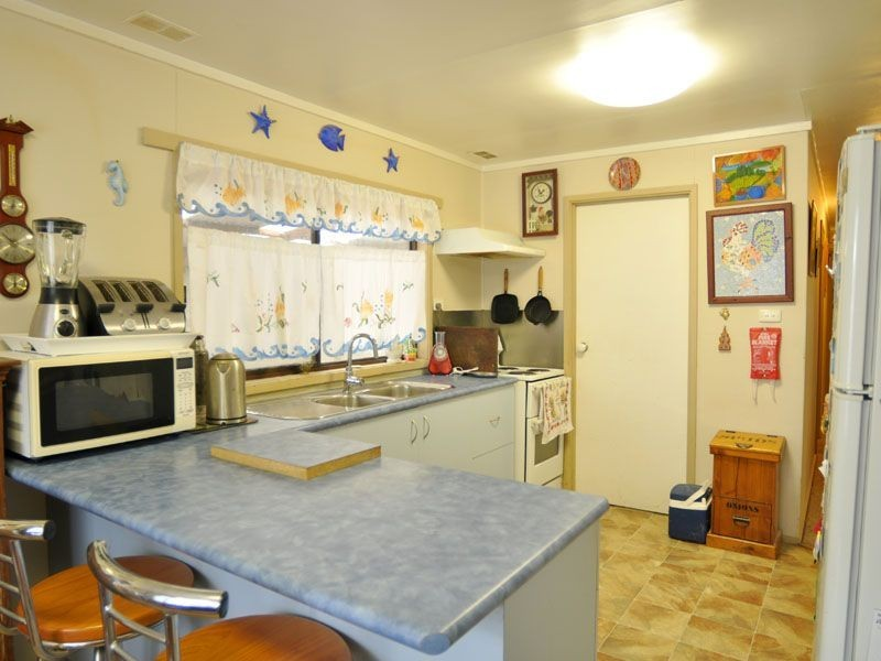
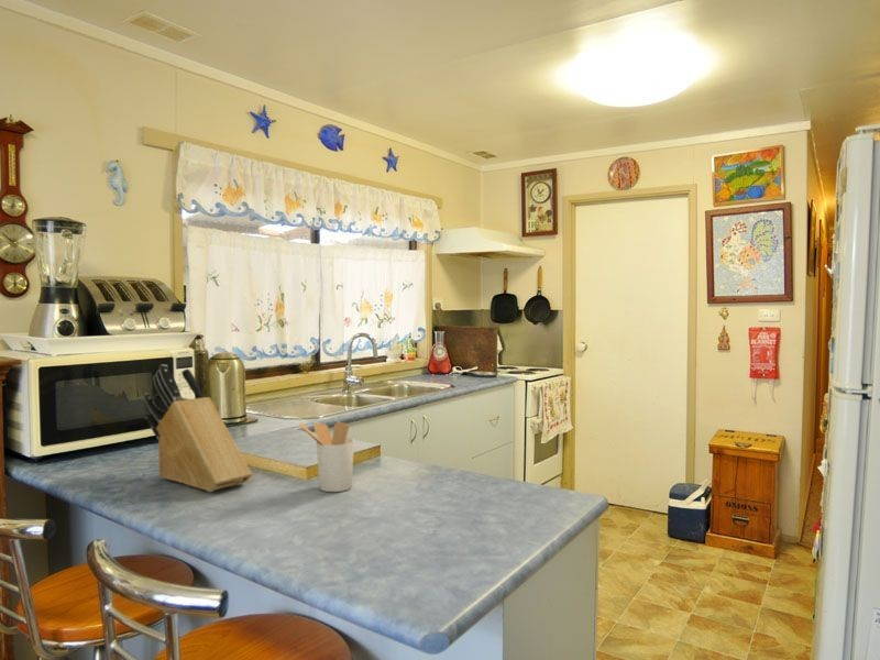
+ utensil holder (326, 453)
+ knife block (194, 422)
